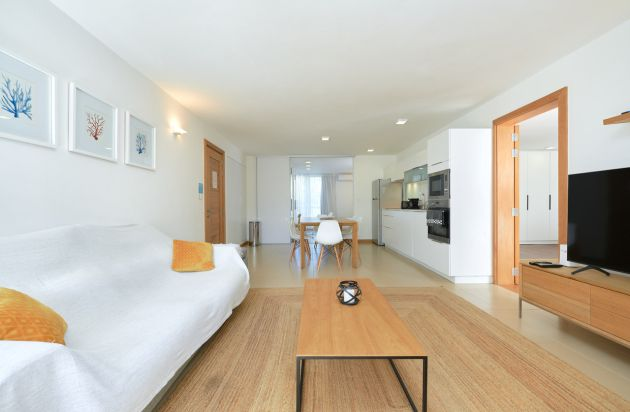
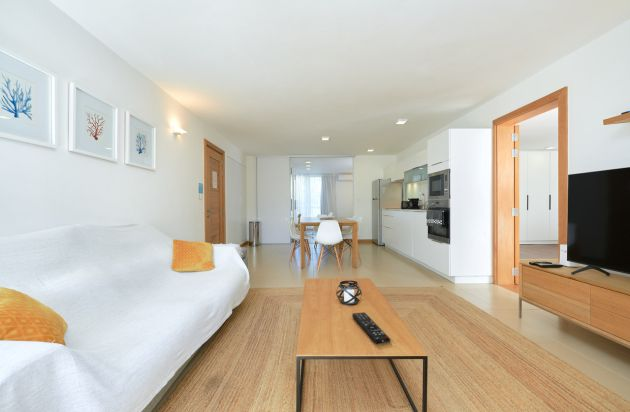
+ remote control (369, 325)
